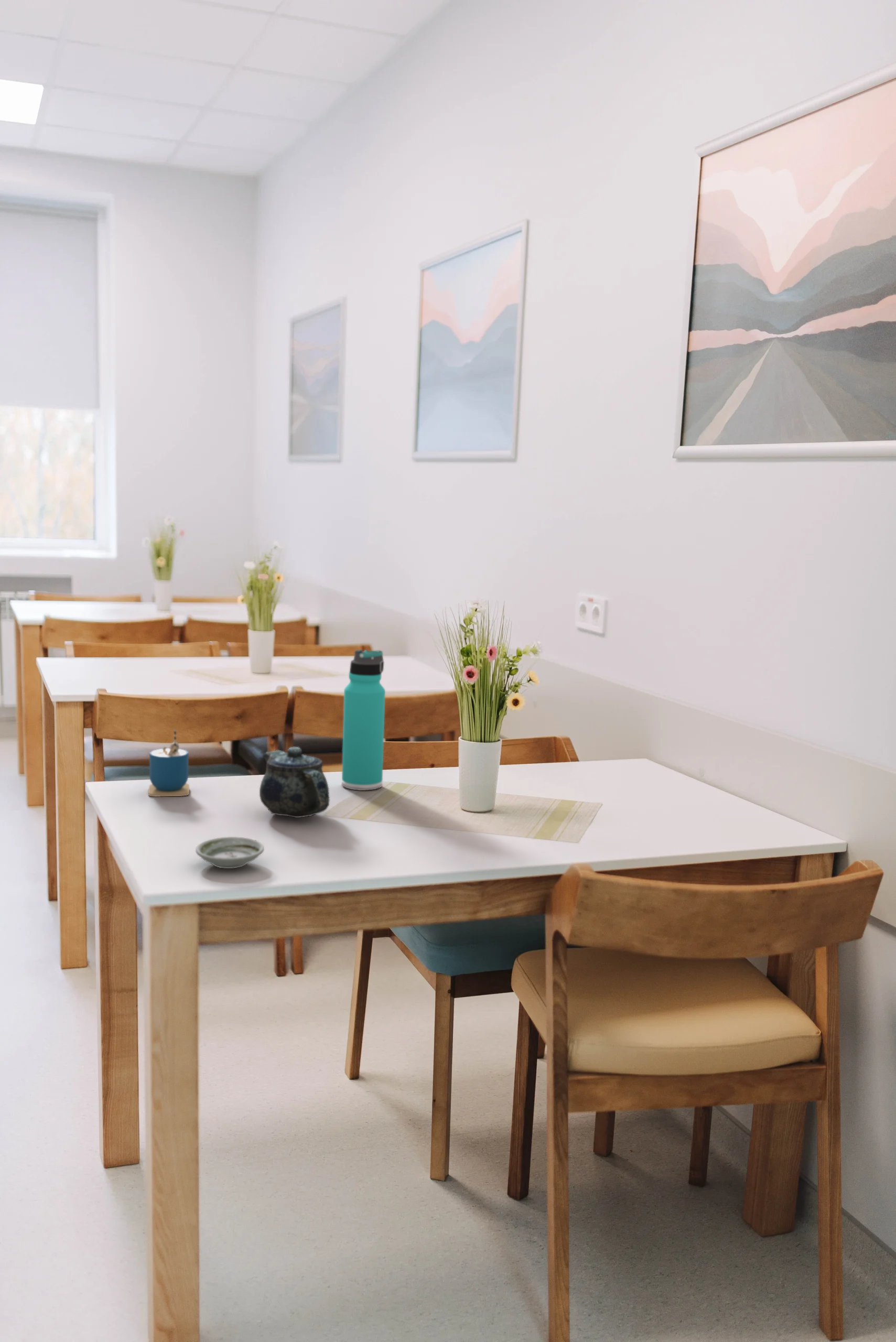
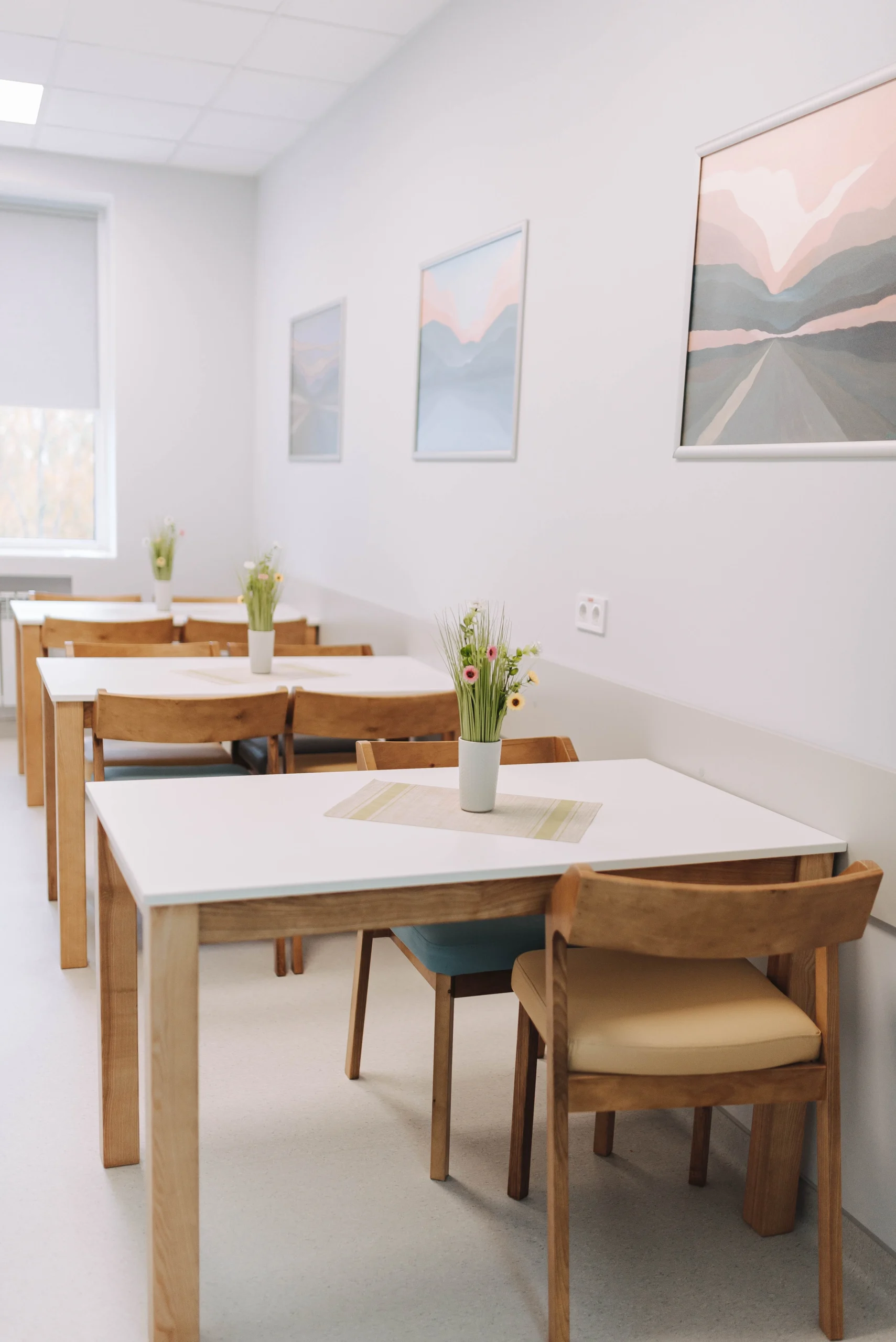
- thermos bottle (364, 718)
- saucer (230, 854)
- chinaware (295, 781)
- cup (169, 758)
